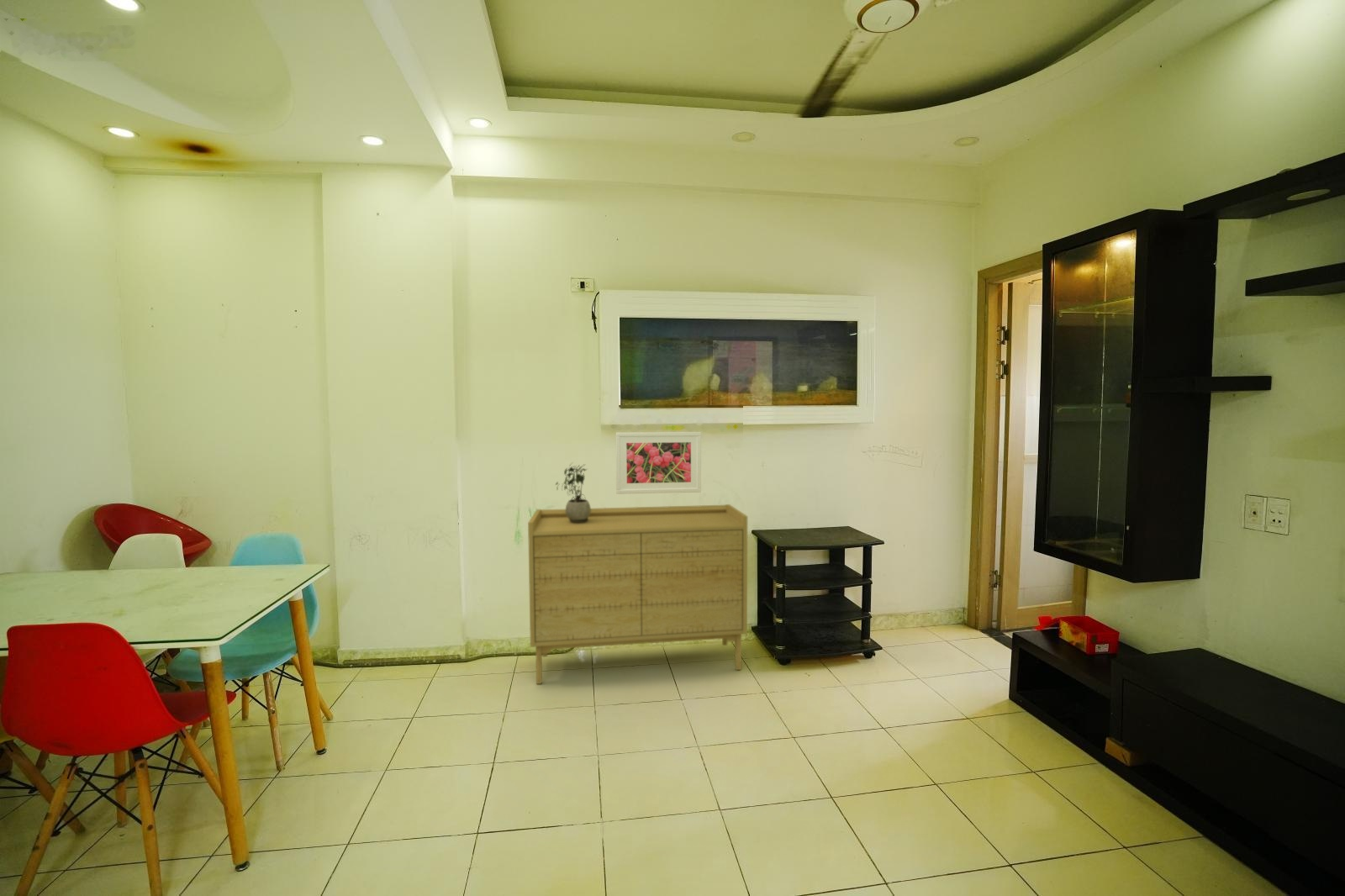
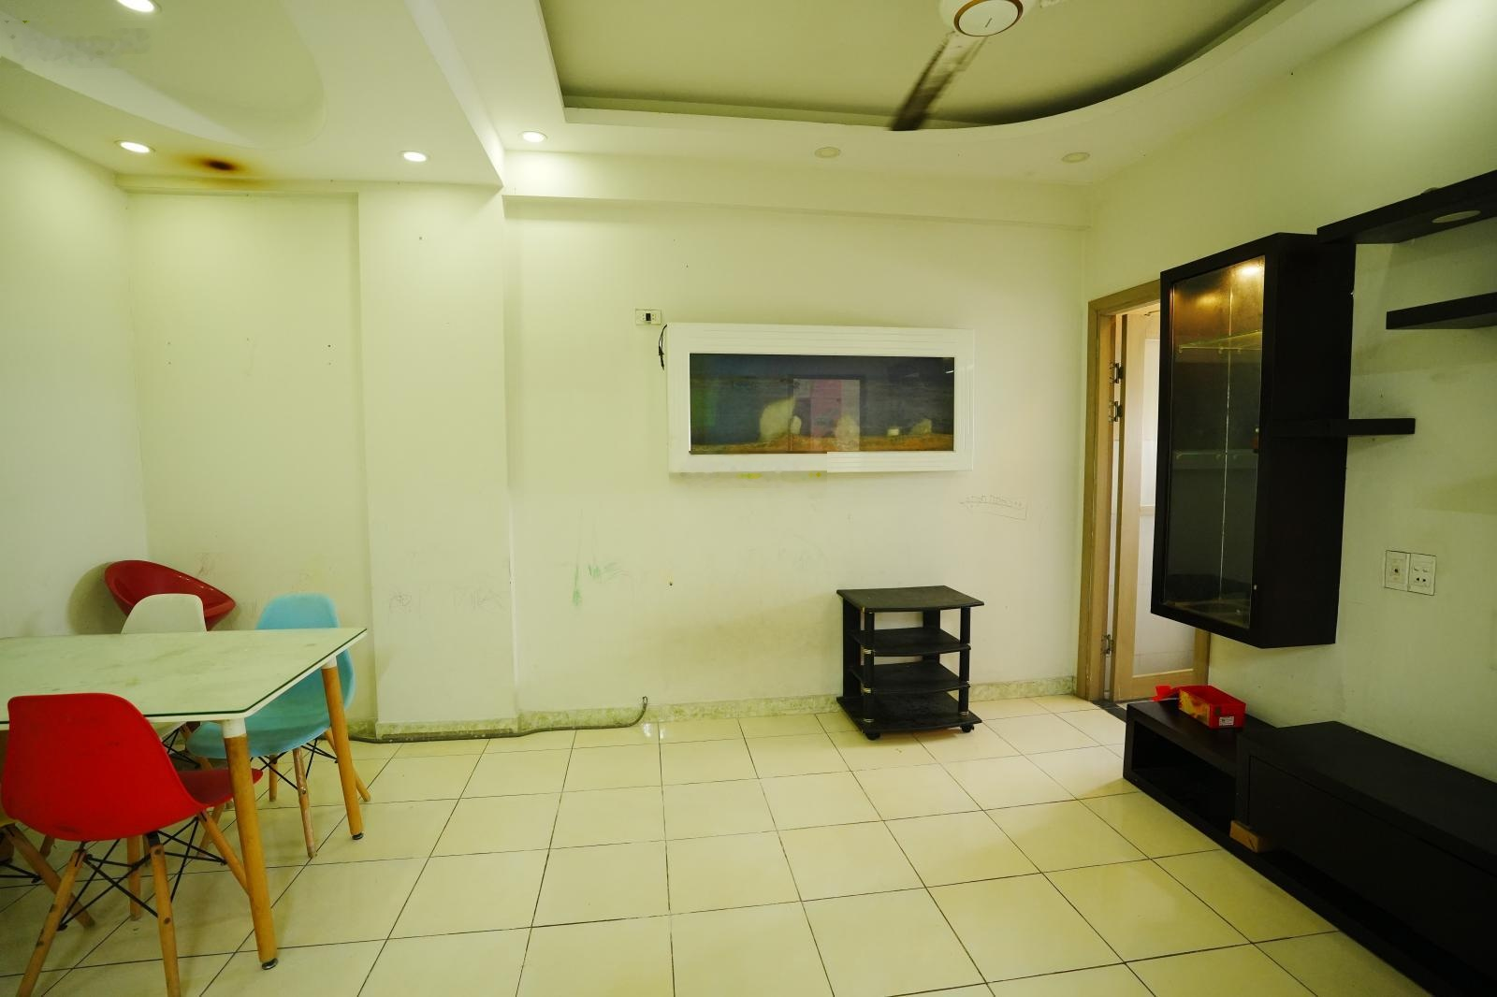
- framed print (658, 462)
- potted plant (572, 492)
- sideboard (638, 588)
